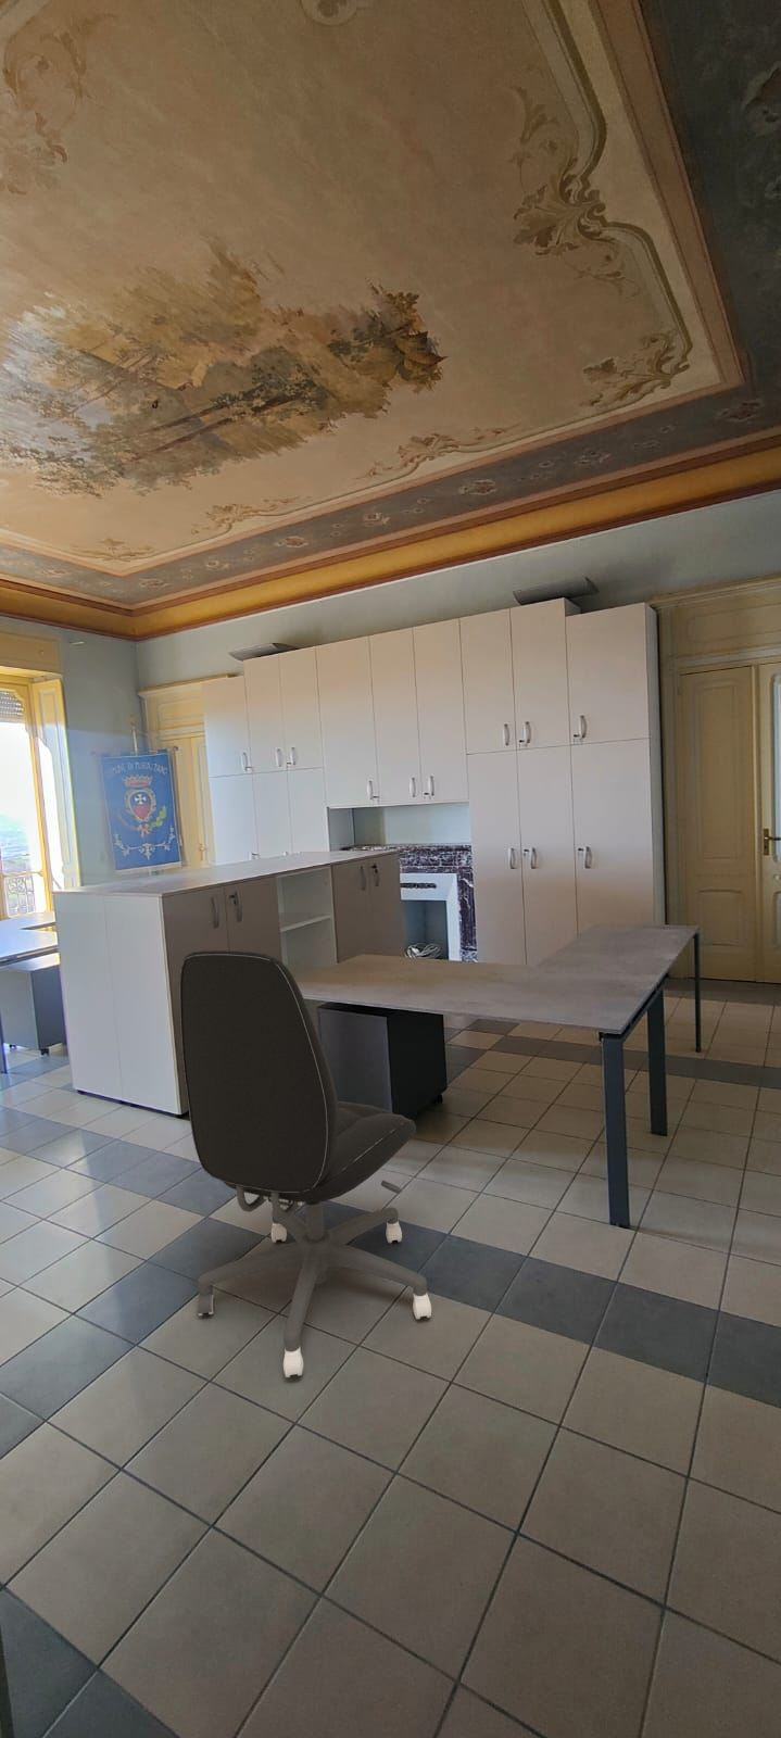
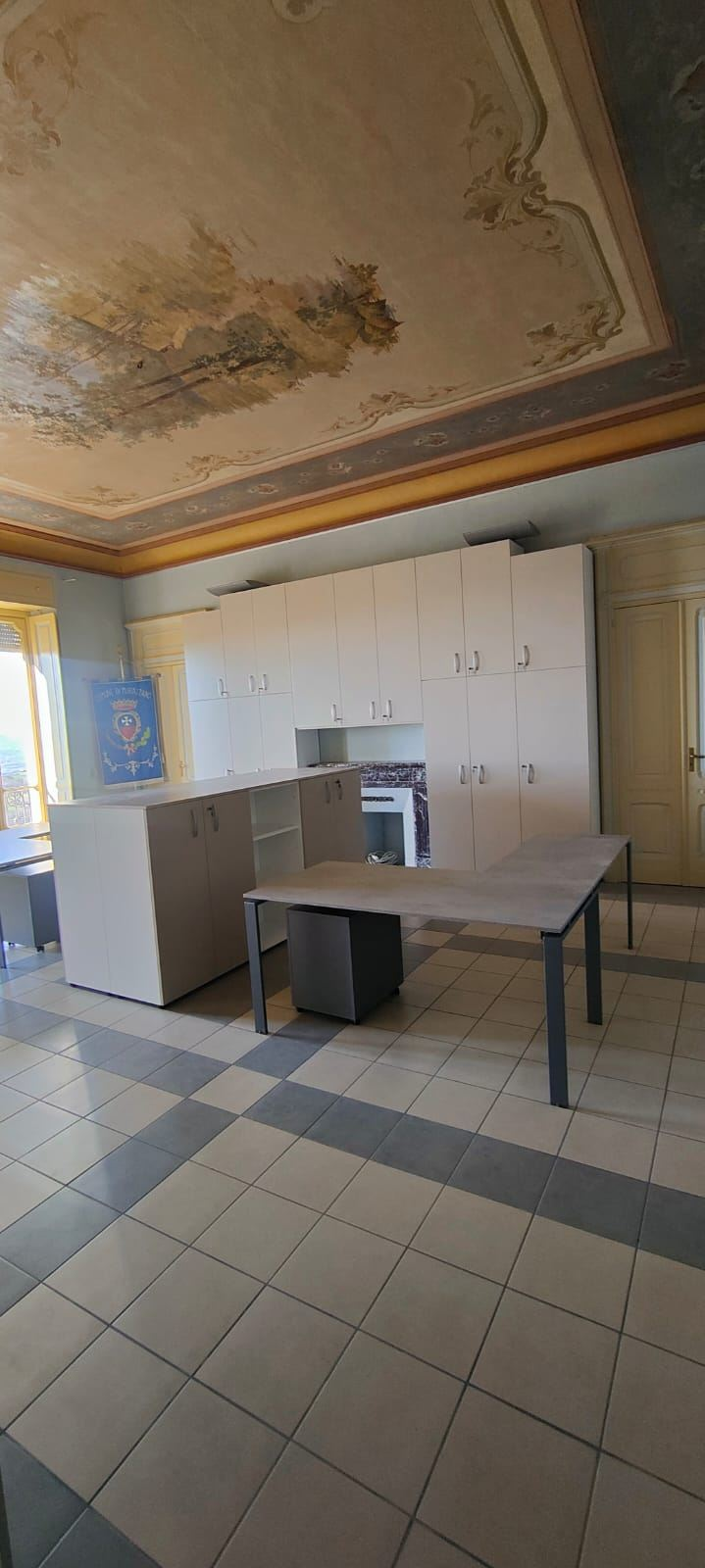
- office chair (316, 1115)
